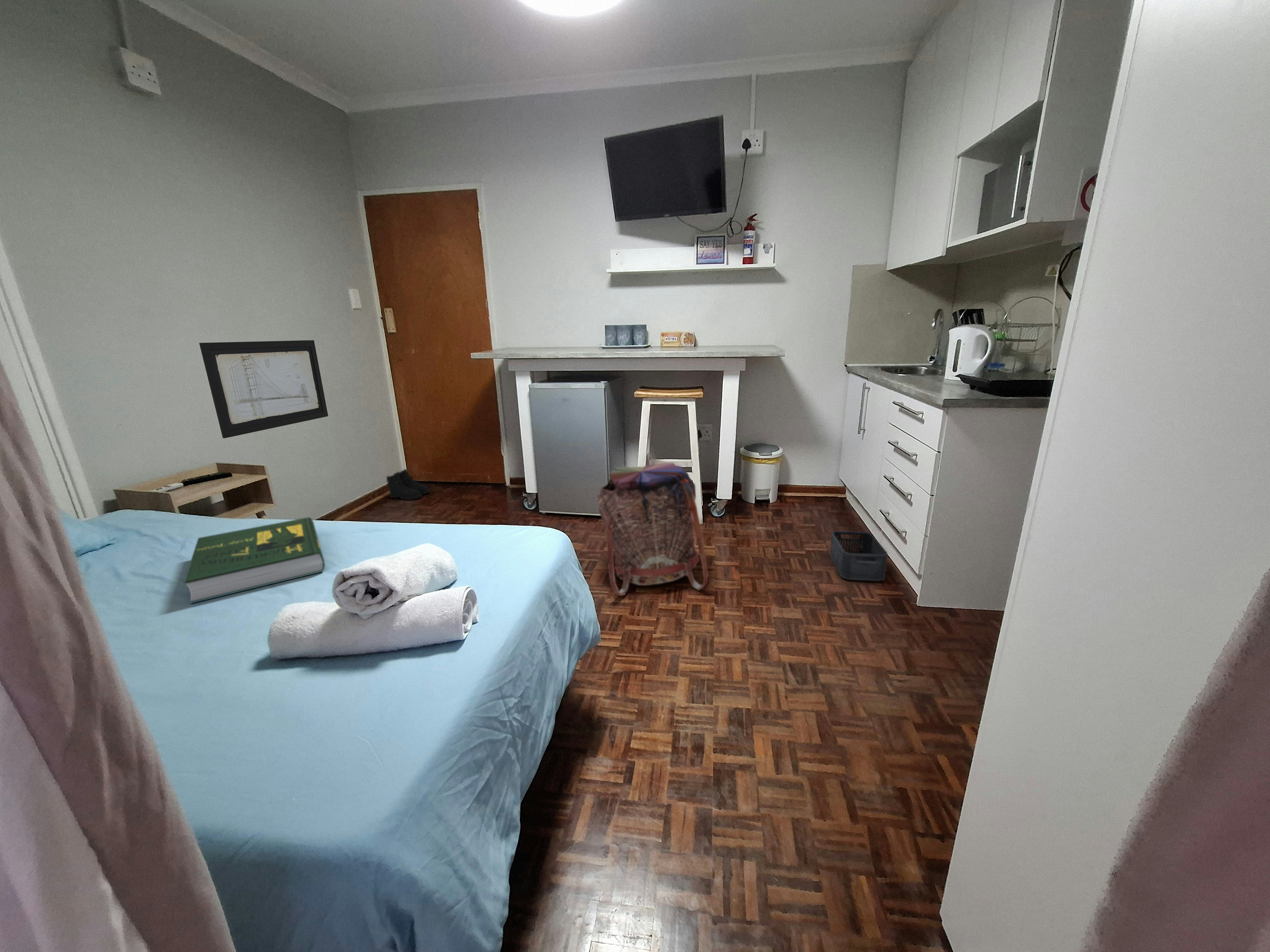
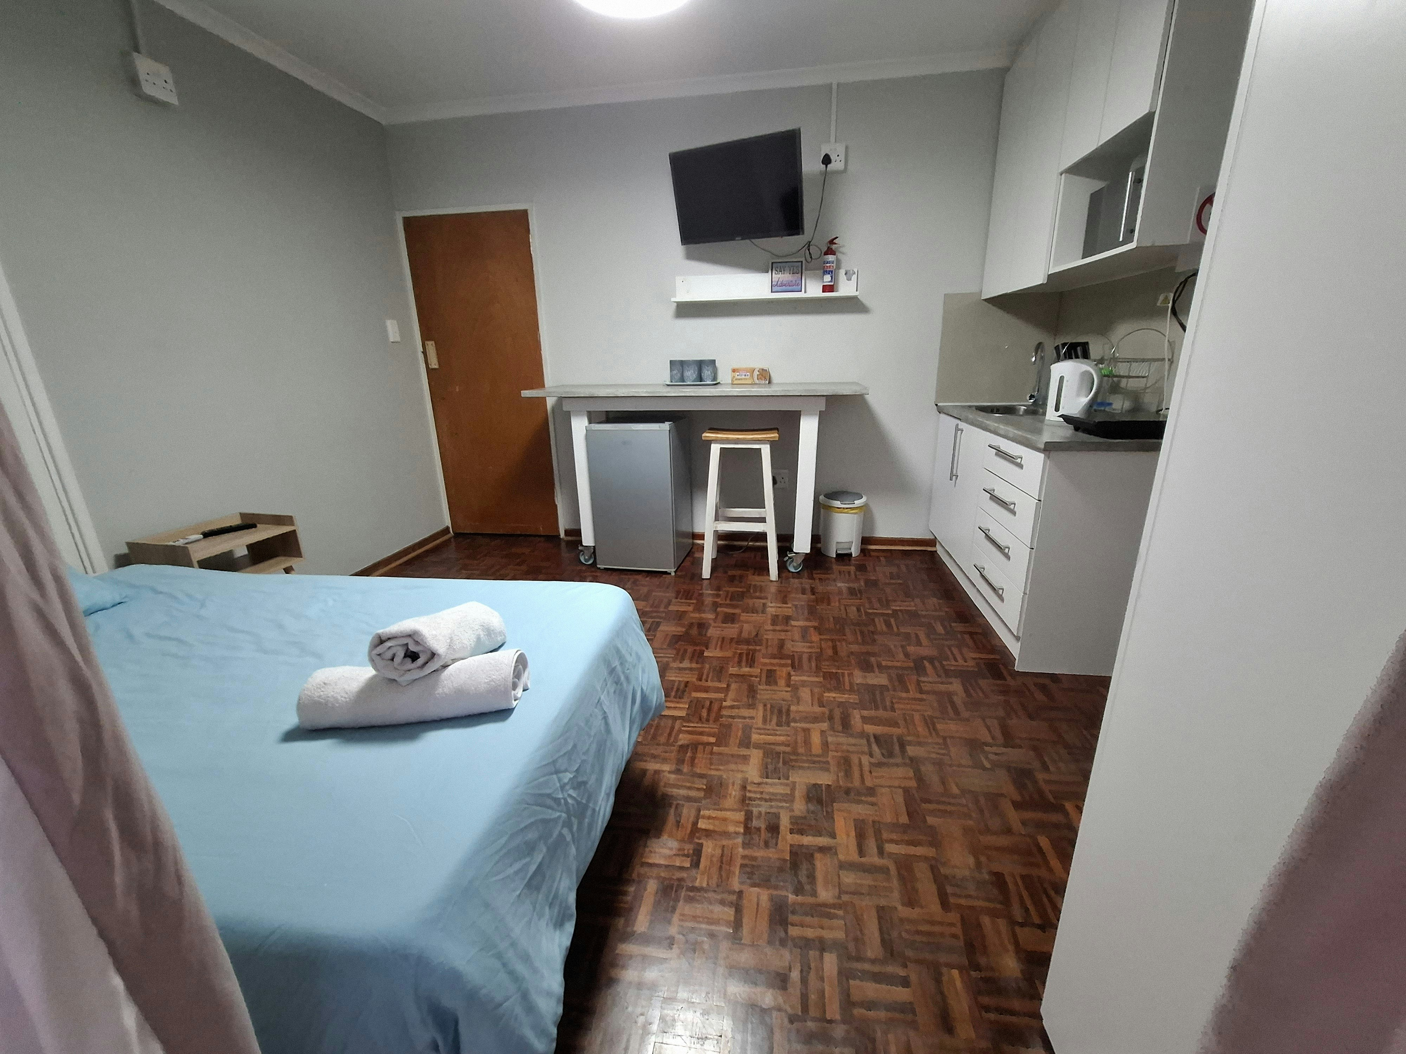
- wall art (272, 385)
- book (260, 554)
- storage bin (857, 555)
- backpack (649, 525)
- boots (408, 483)
